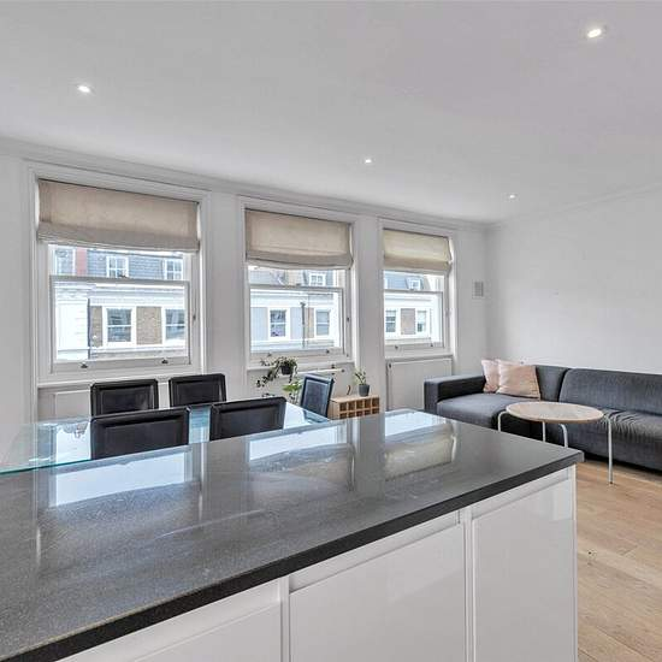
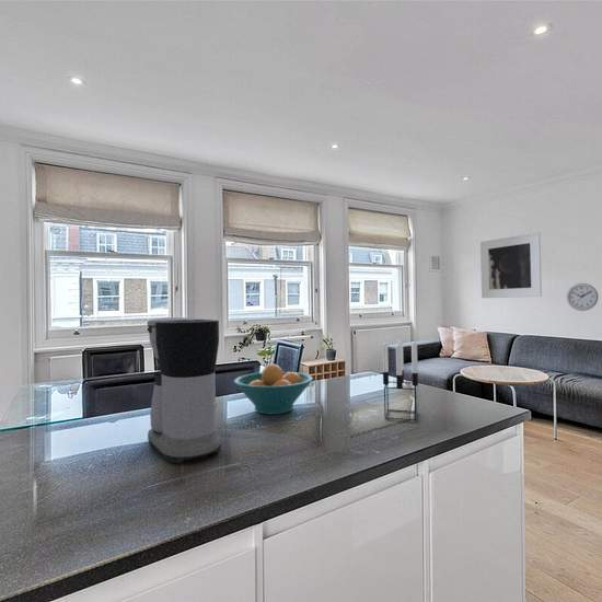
+ wall clock (581, 297)
+ fruit bowl (274, 386)
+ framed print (509, 267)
+ coffee maker (189, 380)
+ candle holder (400, 378)
